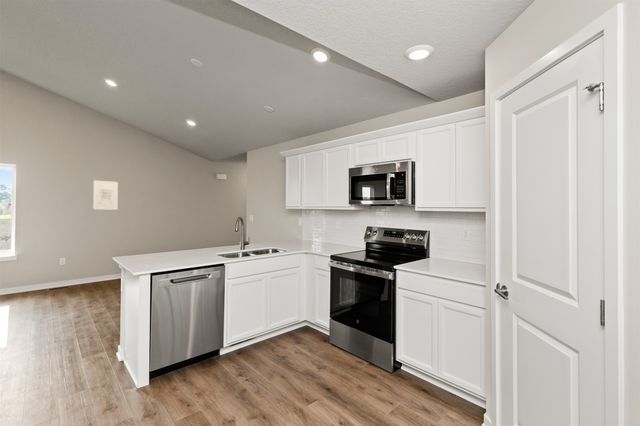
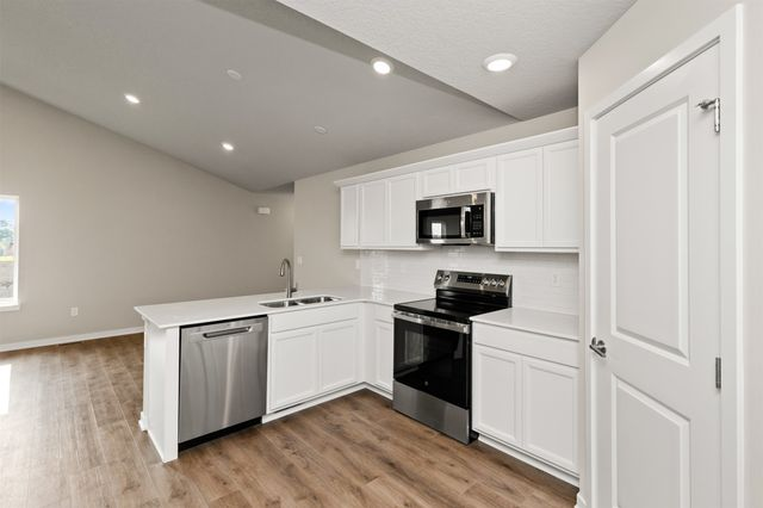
- wall art (105, 195)
